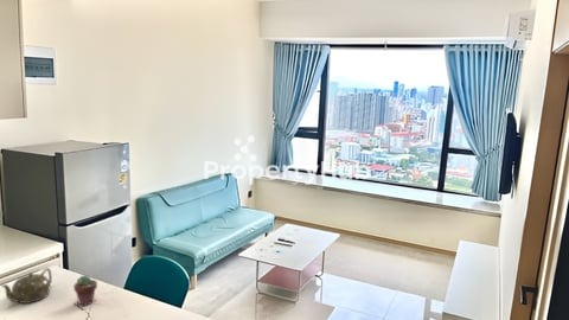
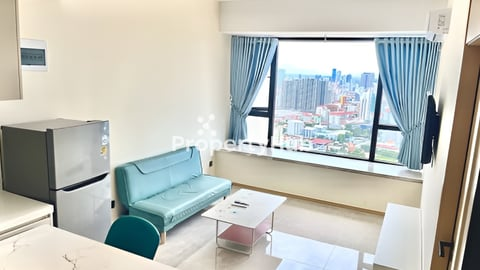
- potted succulent (85, 288)
- teapot (28, 286)
